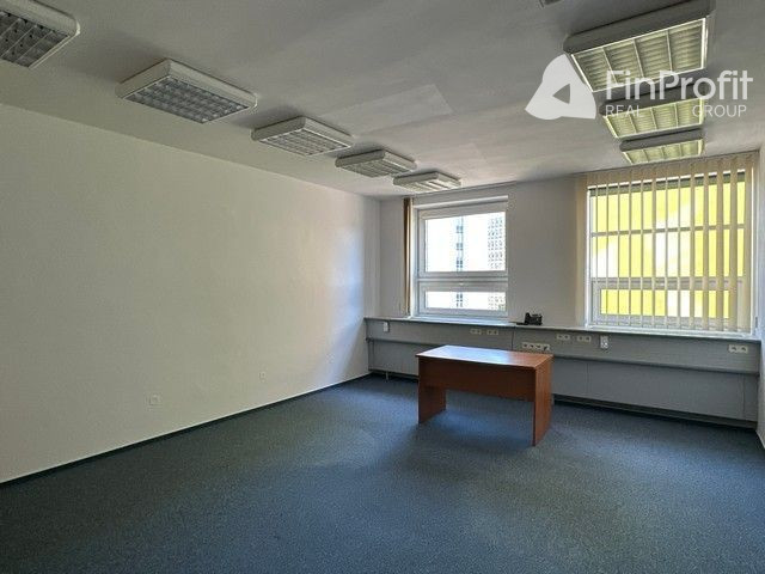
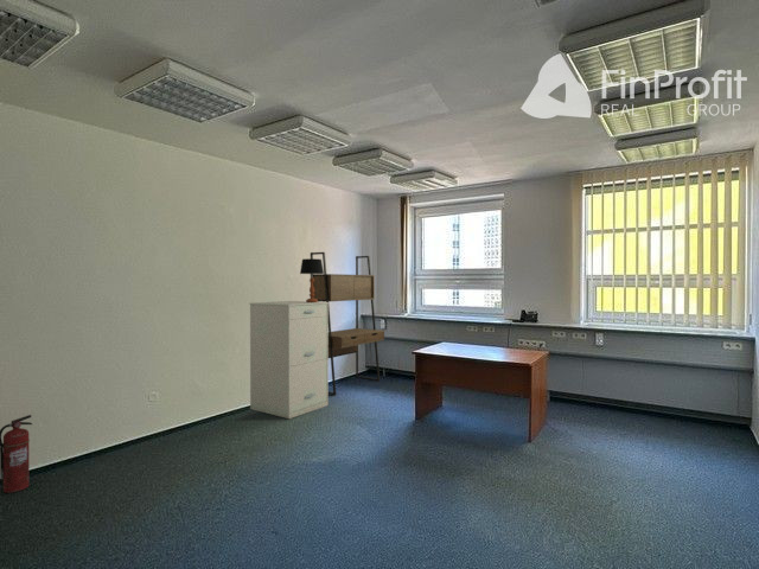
+ table lamp (312, 280)
+ desk (356, 319)
+ filing cabinet (289, 354)
+ fire extinguisher (15, 453)
